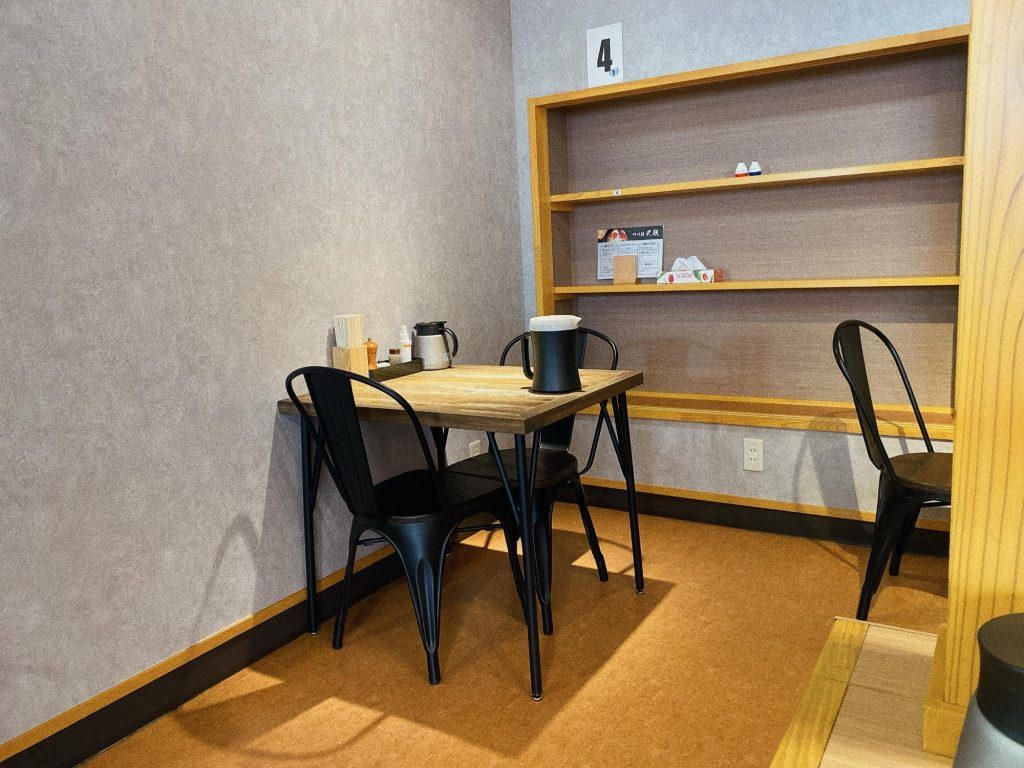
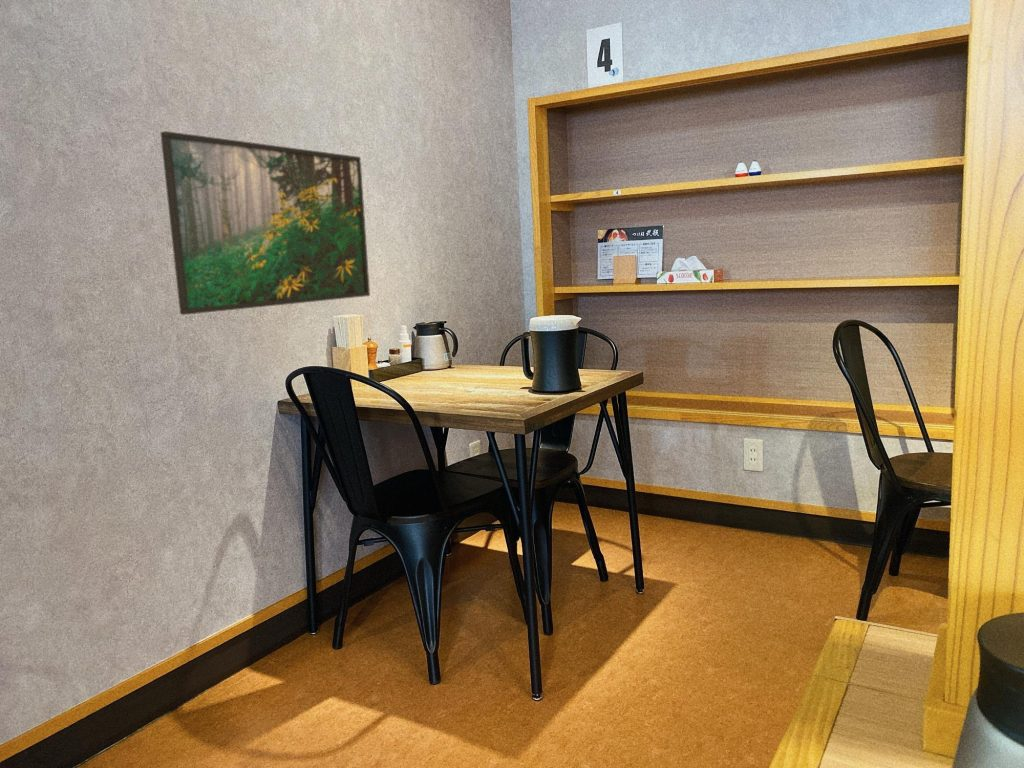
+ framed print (281, 226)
